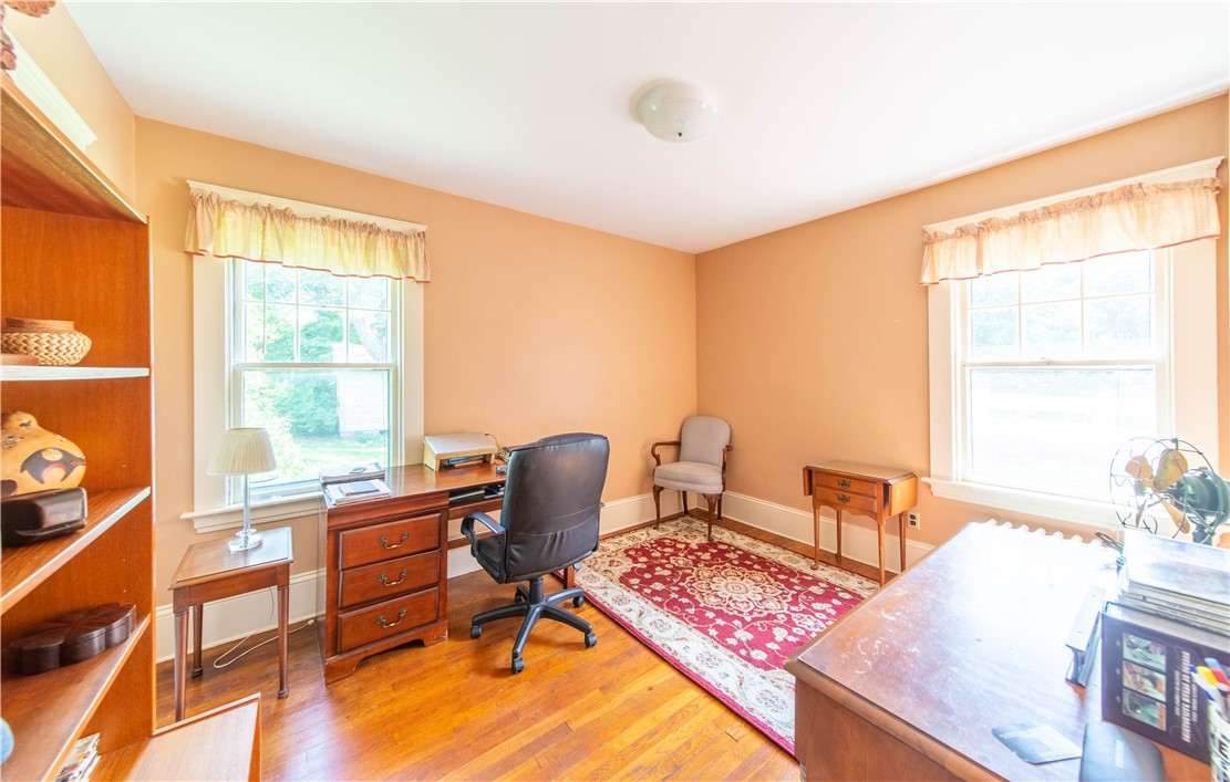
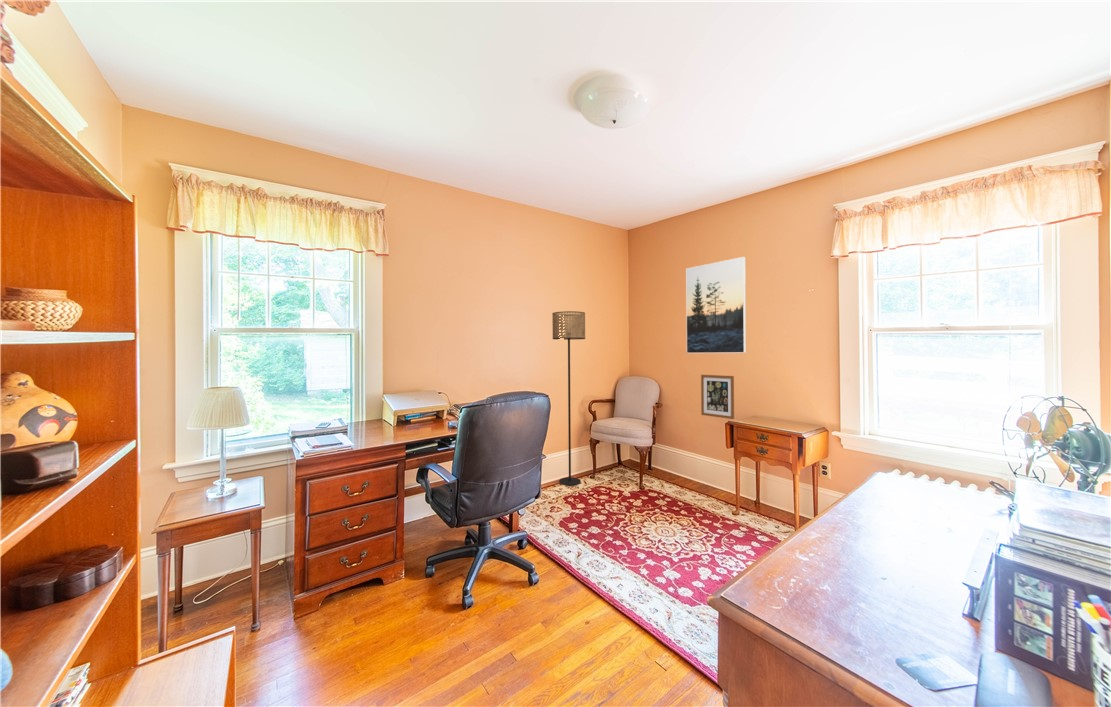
+ floor lamp (569, 397)
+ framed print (714, 308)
+ wall art (717, 396)
